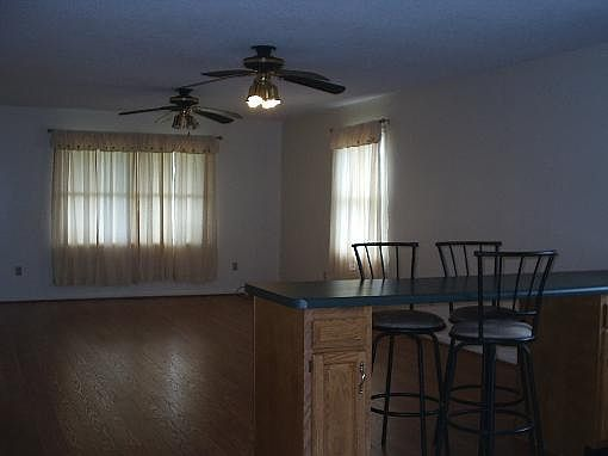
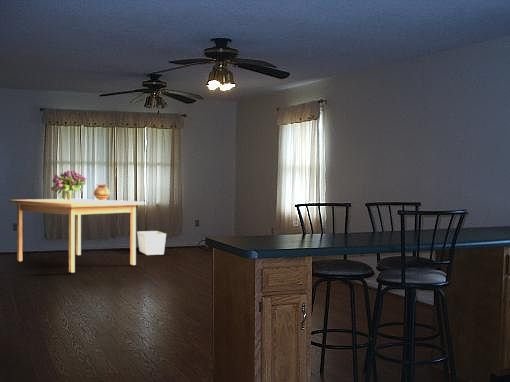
+ table (76, 231)
+ storage bin (151, 242)
+ bouquet (68, 185)
+ ceramic pot (101, 192)
